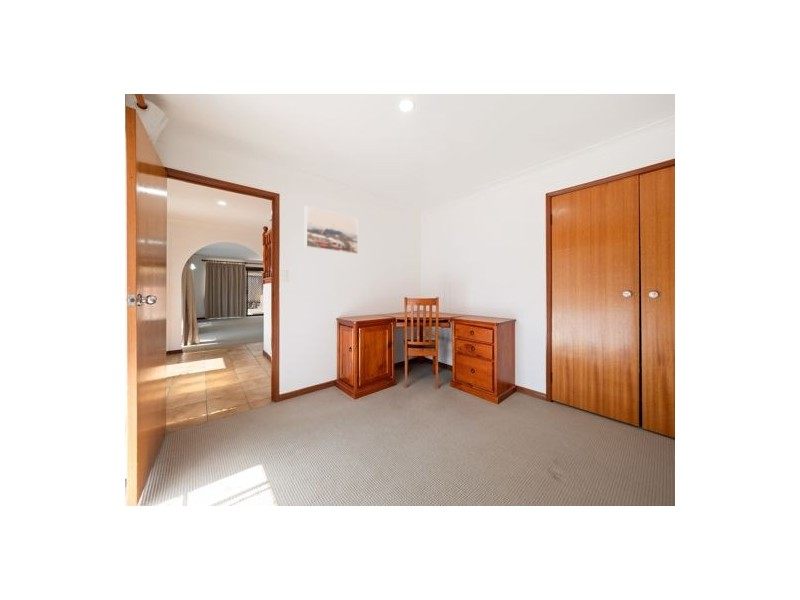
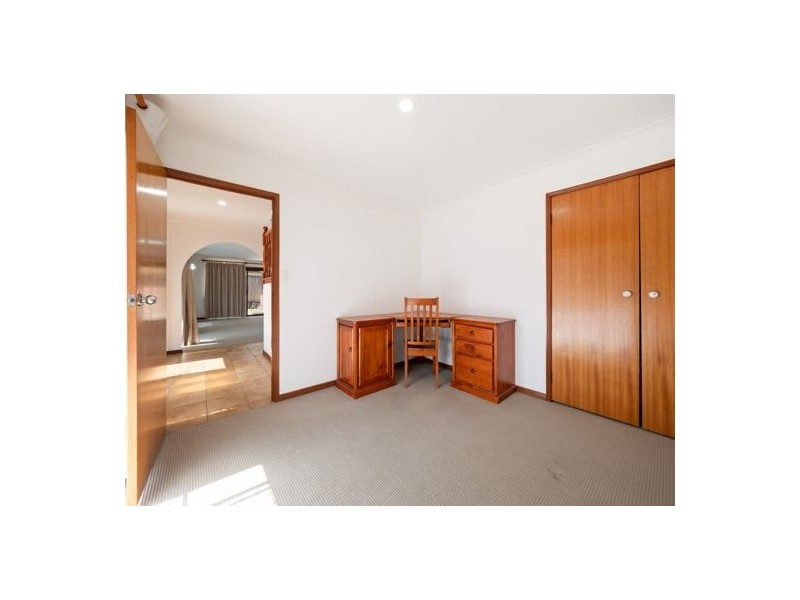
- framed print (333, 231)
